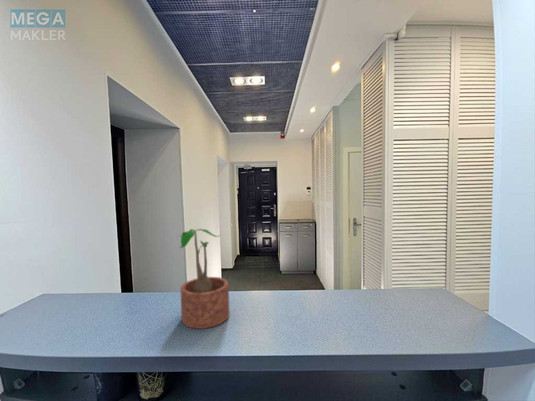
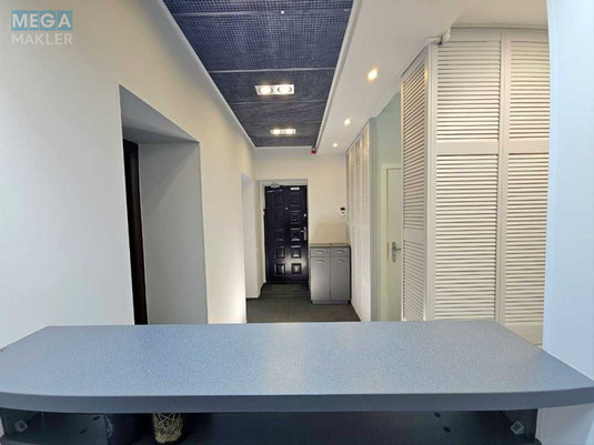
- potted plant (199, 273)
